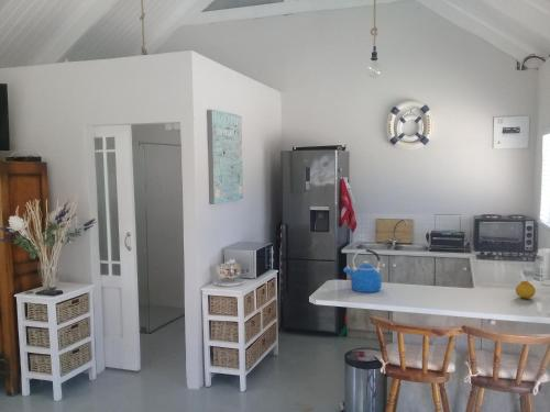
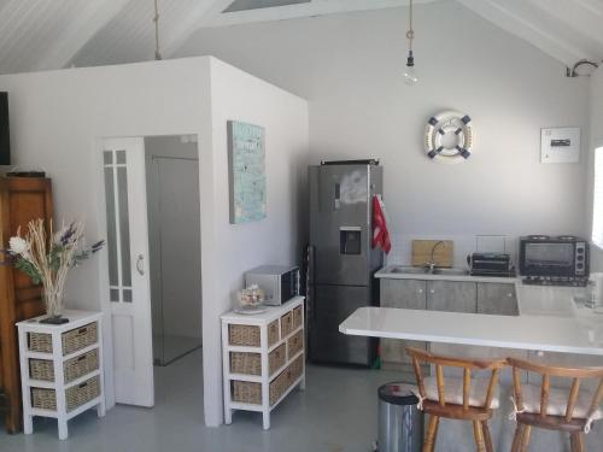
- fruit (525, 289)
- kettle (362, 269)
